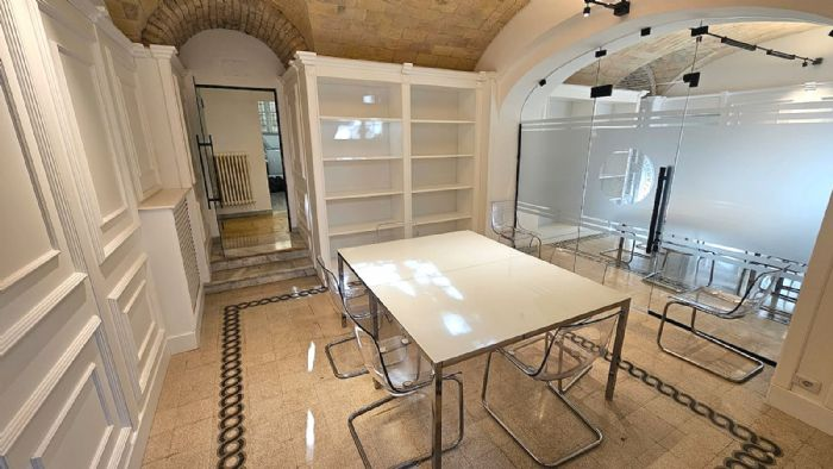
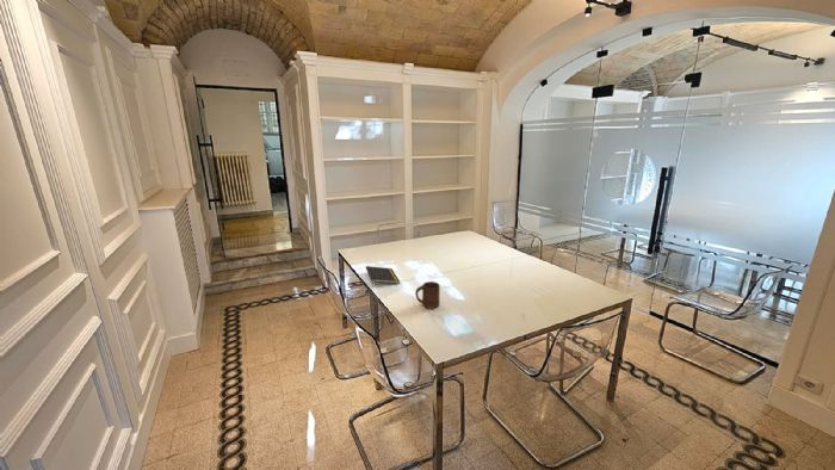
+ notepad (382, 274)
+ cup (428, 295)
